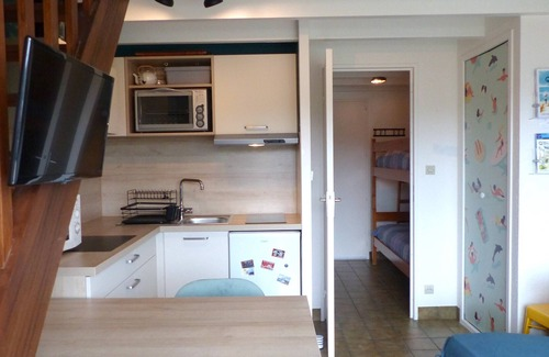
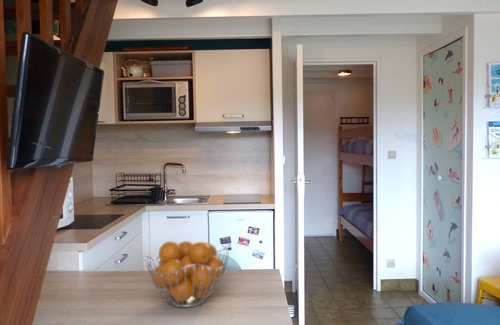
+ fruit basket (188, 270)
